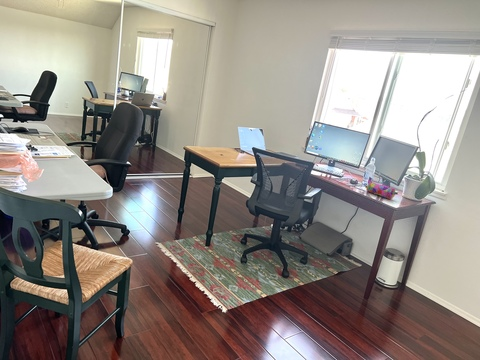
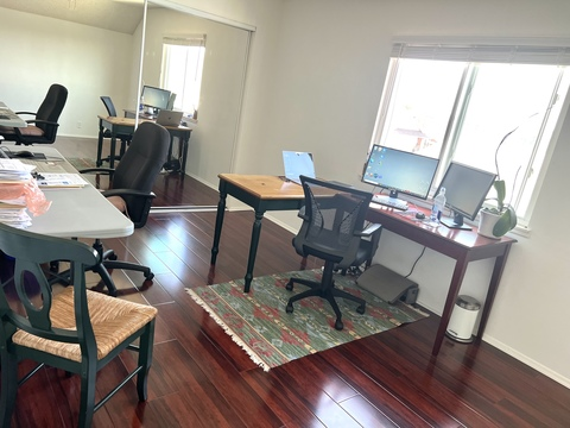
- pencil case (380, 189)
